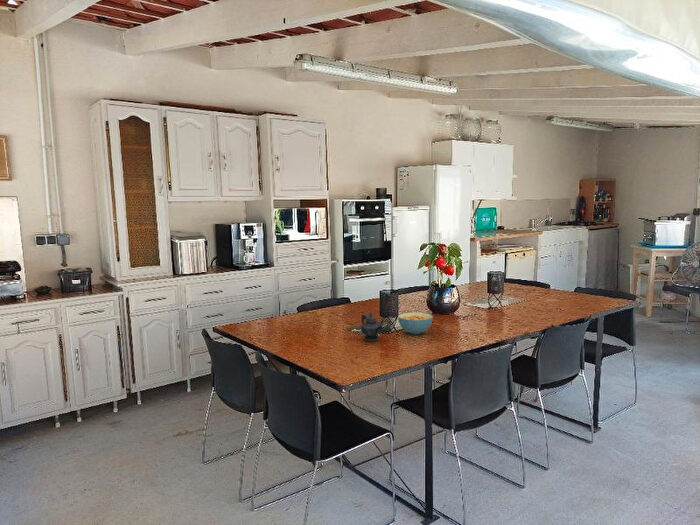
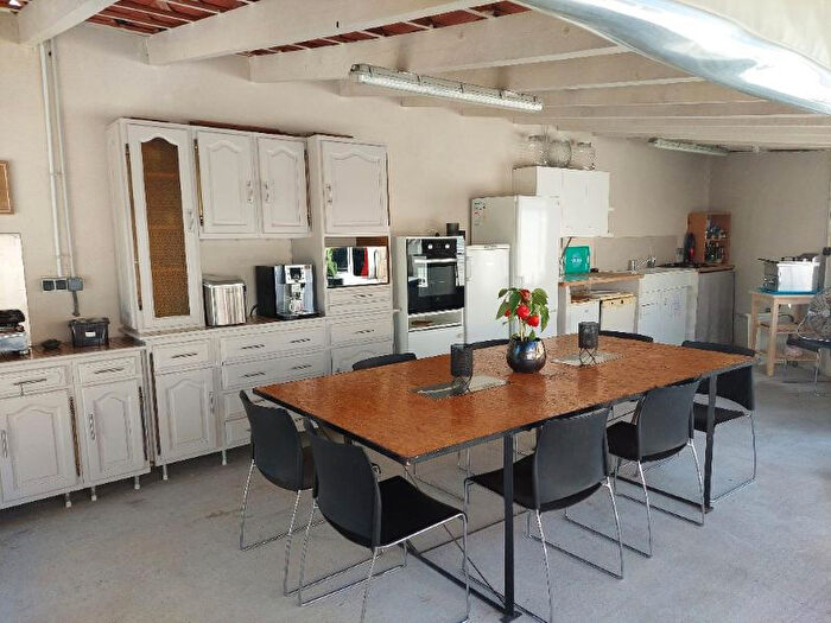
- cereal bowl (415, 324)
- teapot (372, 325)
